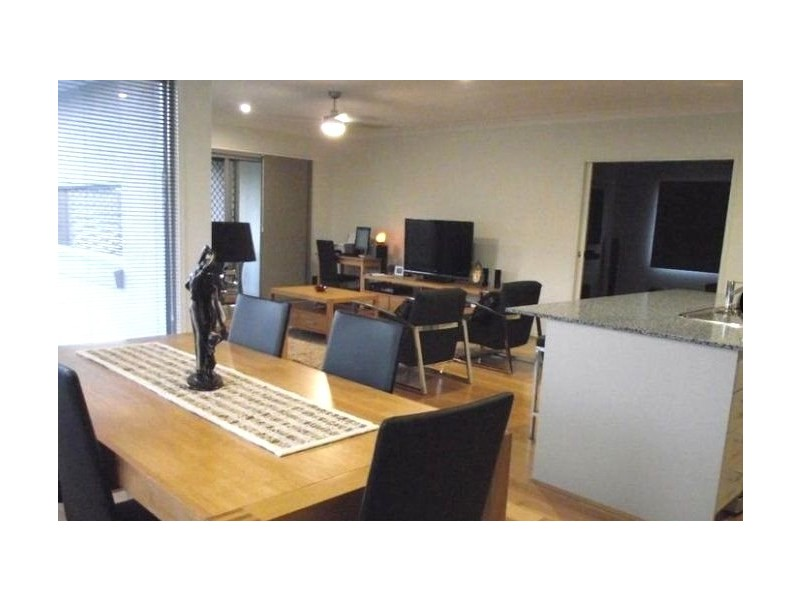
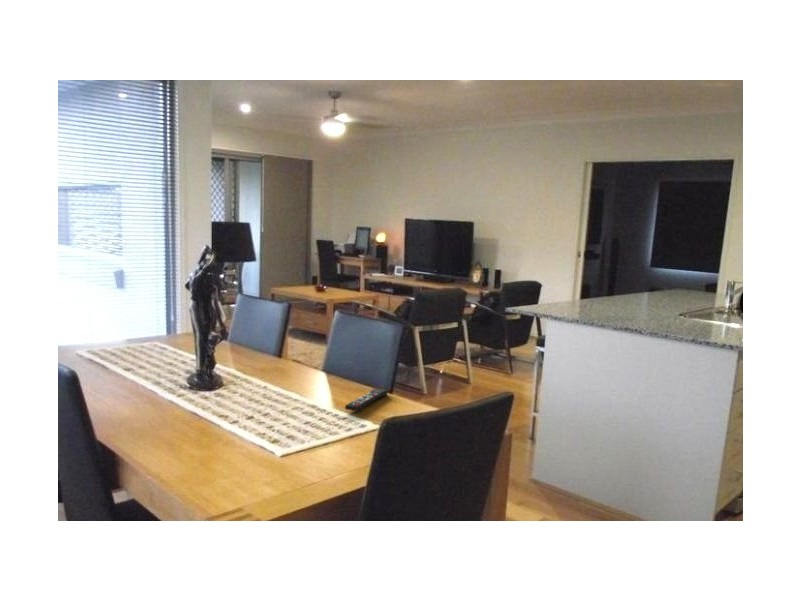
+ remote control (367, 399)
